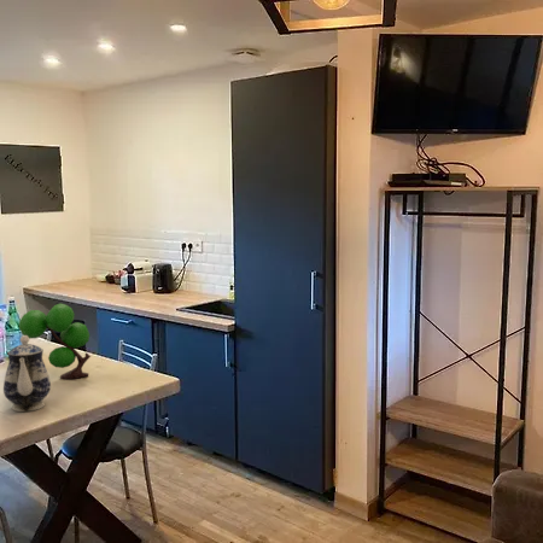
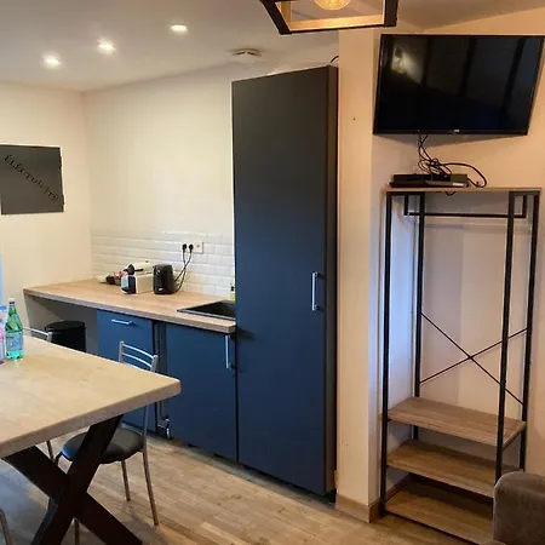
- plant (57, 339)
- teapot (25, 370)
